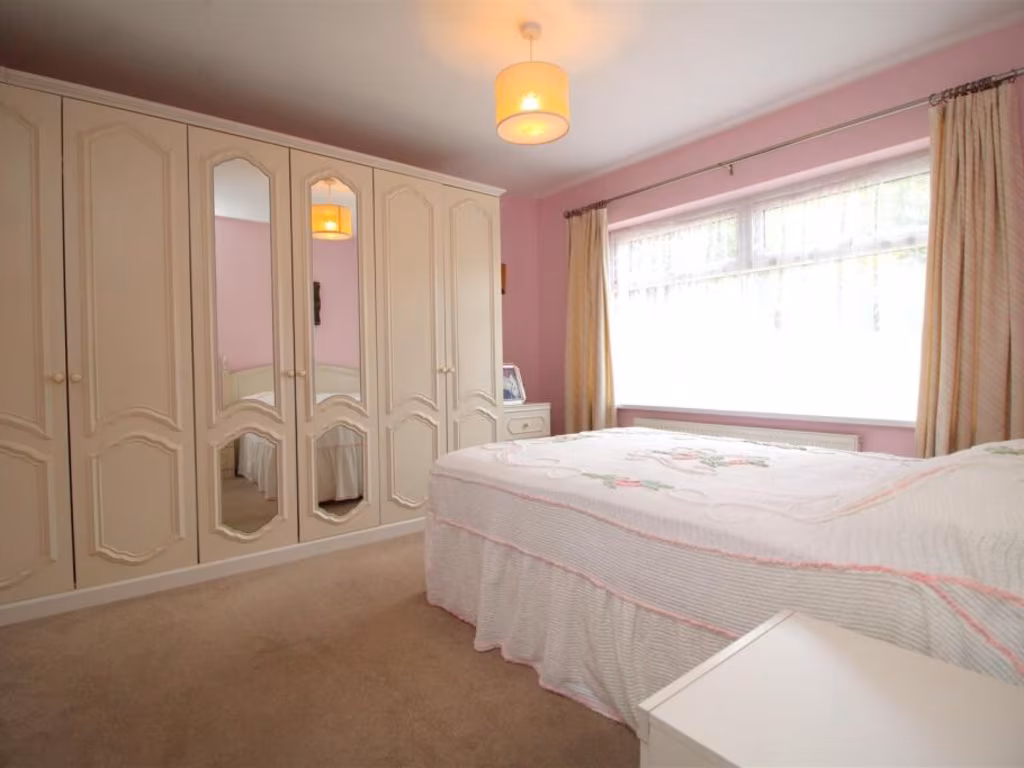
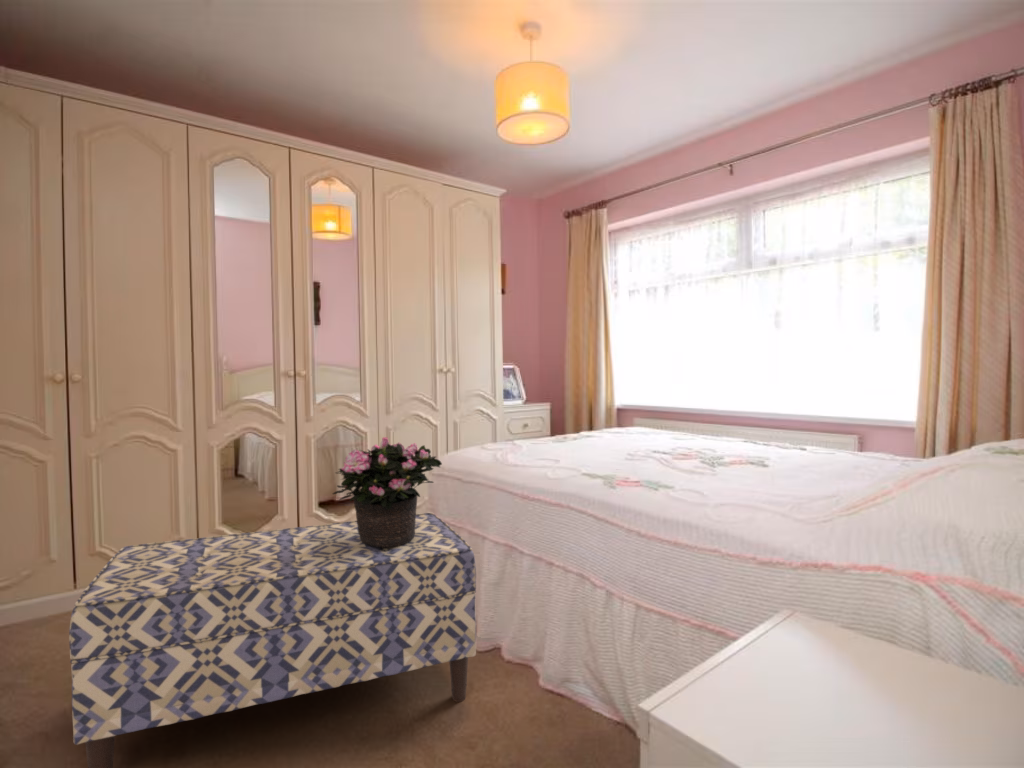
+ bench (297, 624)
+ potted flower (389, 486)
